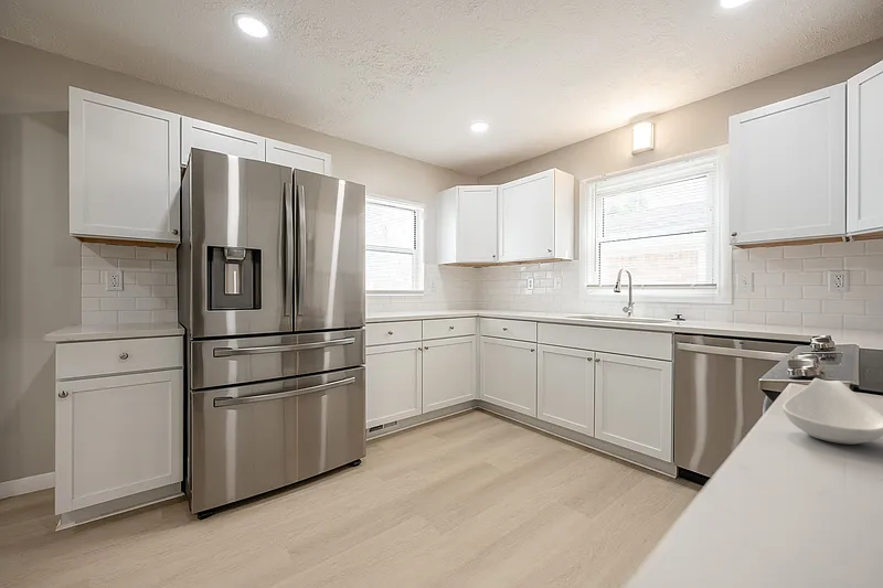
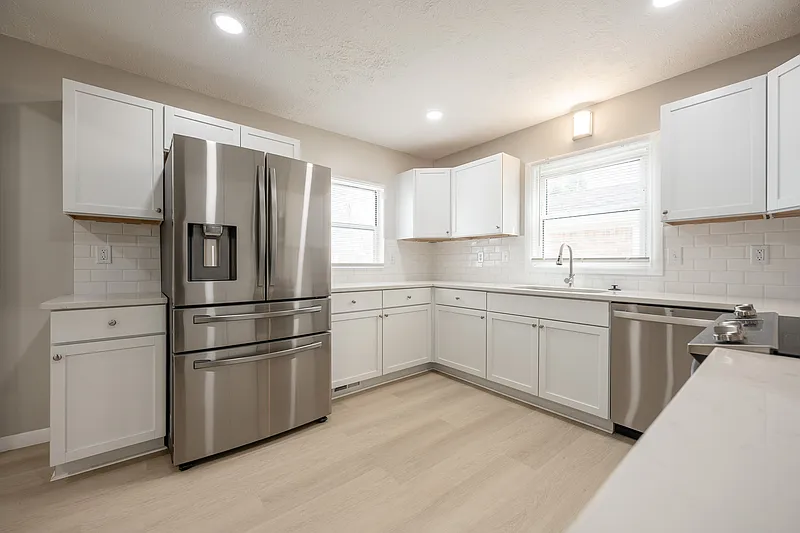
- spoon rest (828, 406)
